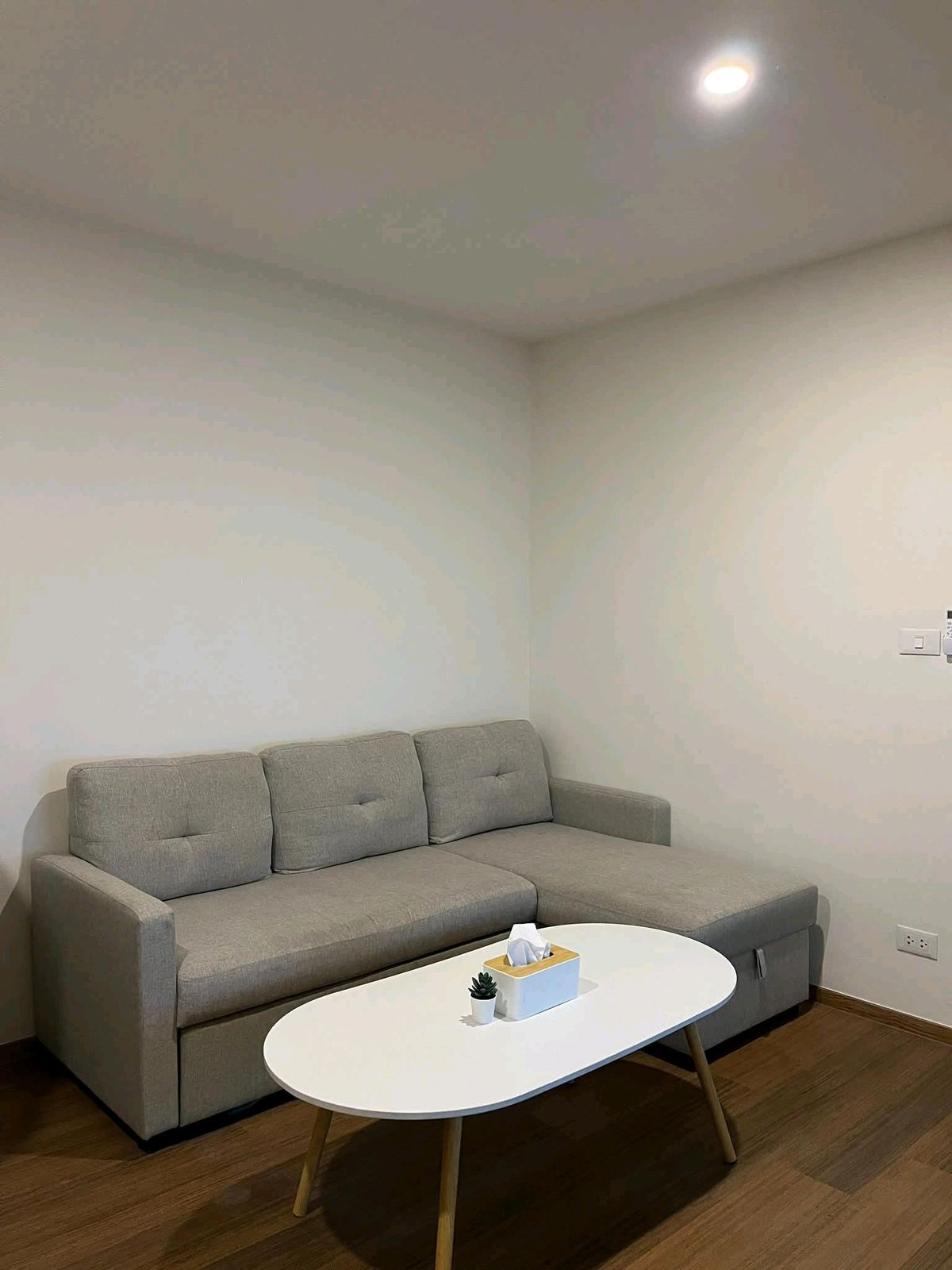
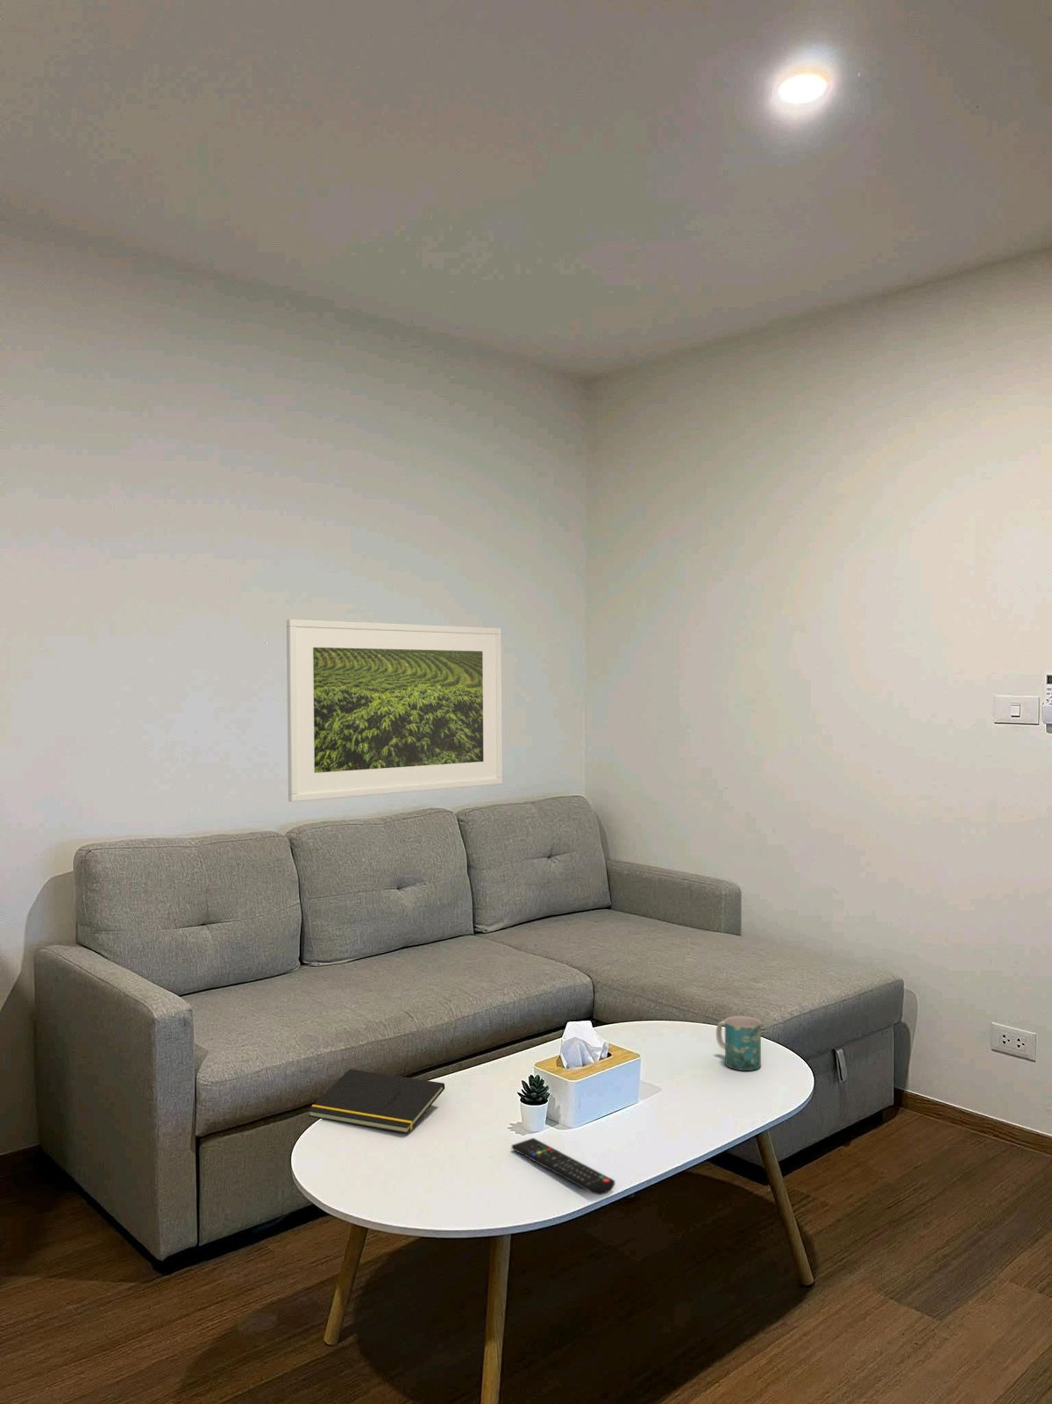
+ mug (736, 1040)
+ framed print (402, 709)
+ notepad (377, 1100)
+ remote control (562, 1166)
